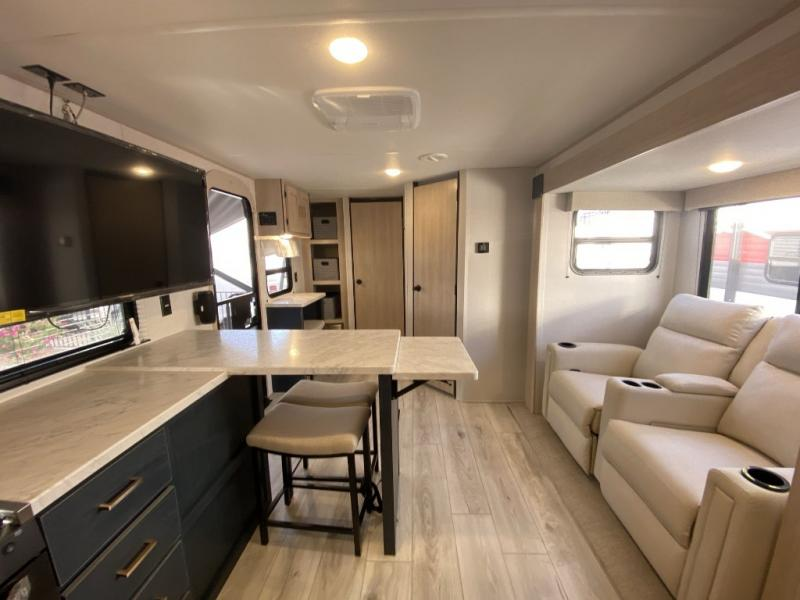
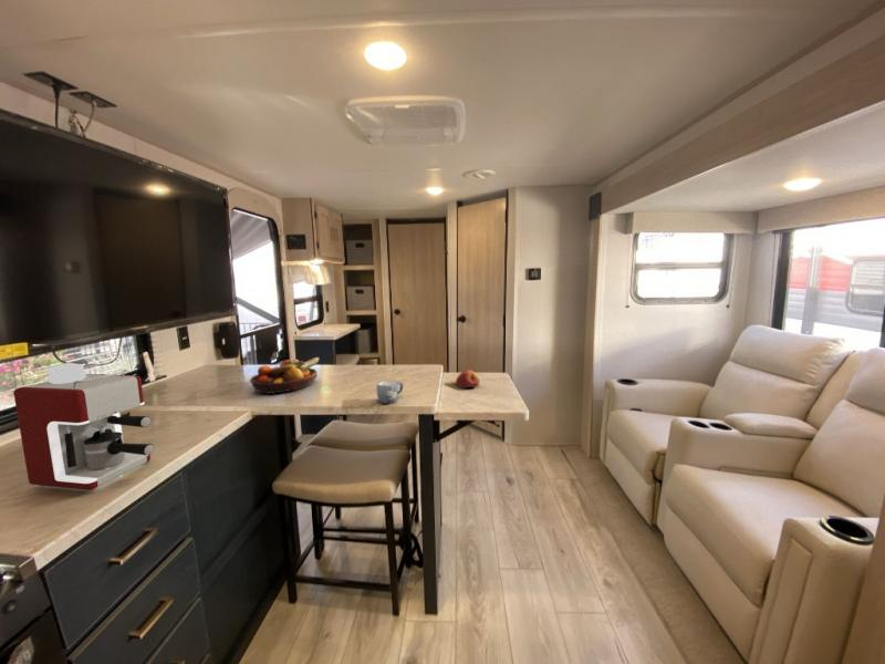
+ coffee maker (101, 421)
+ mug (391, 391)
+ fruit bowl (284, 372)
+ apple (467, 377)
